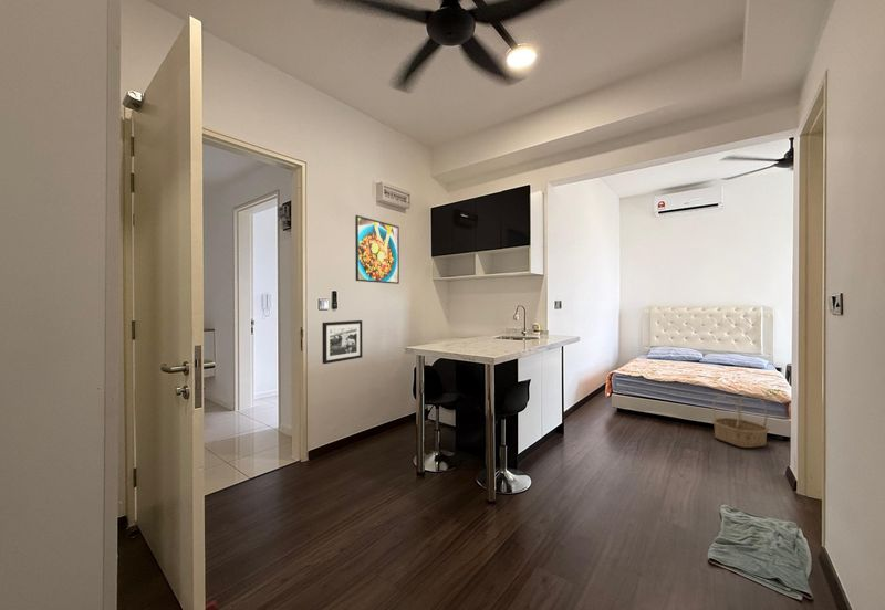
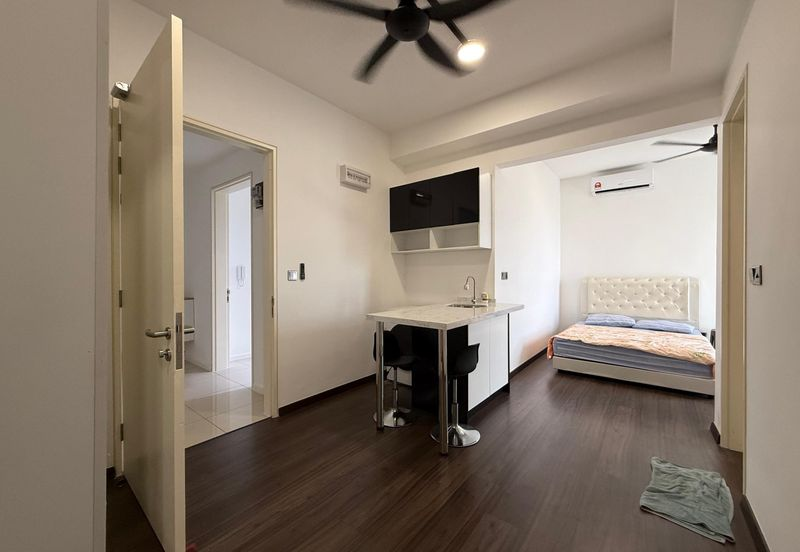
- picture frame (343, 340)
- basket (739, 419)
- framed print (378, 251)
